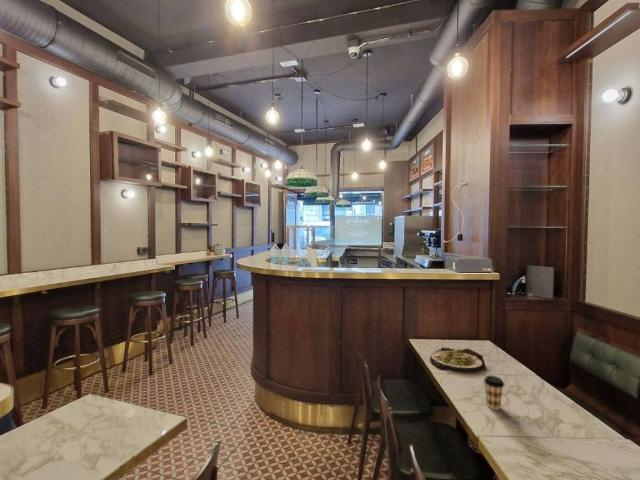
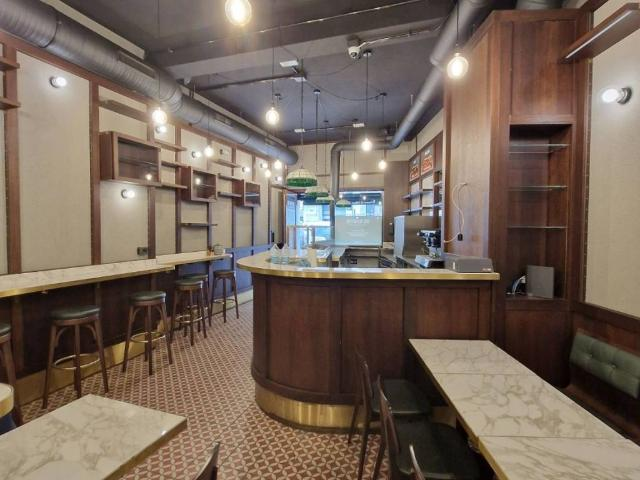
- salad plate (455, 358)
- coffee cup (493, 392)
